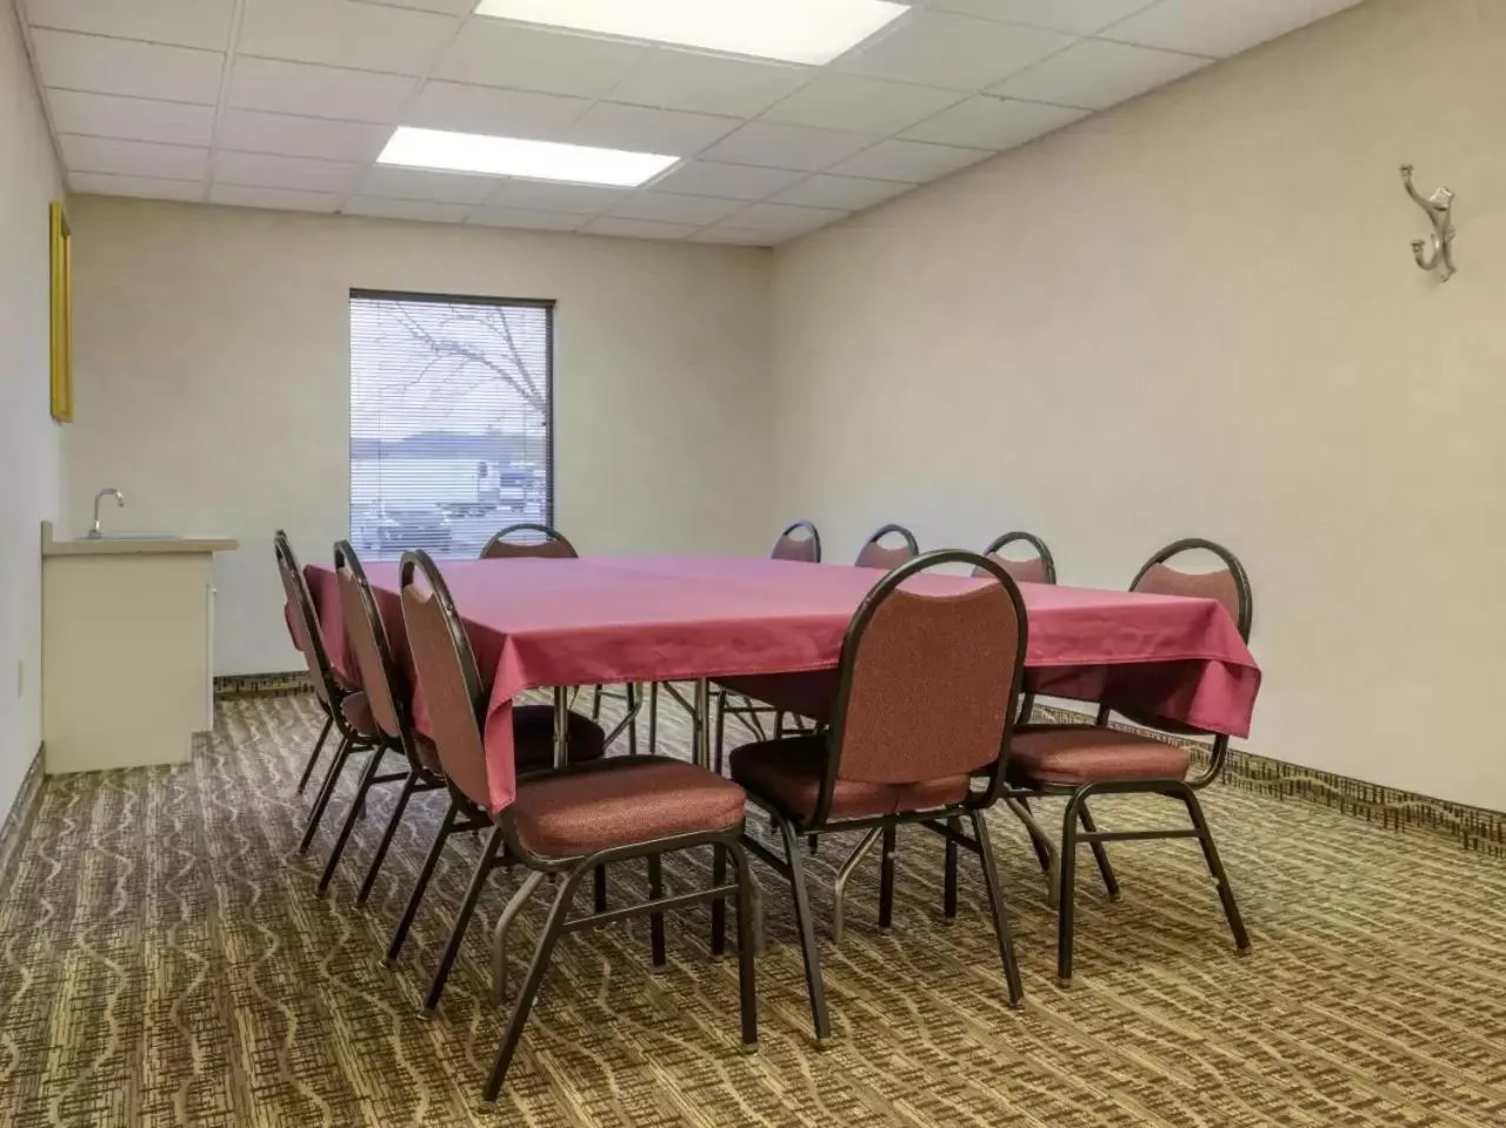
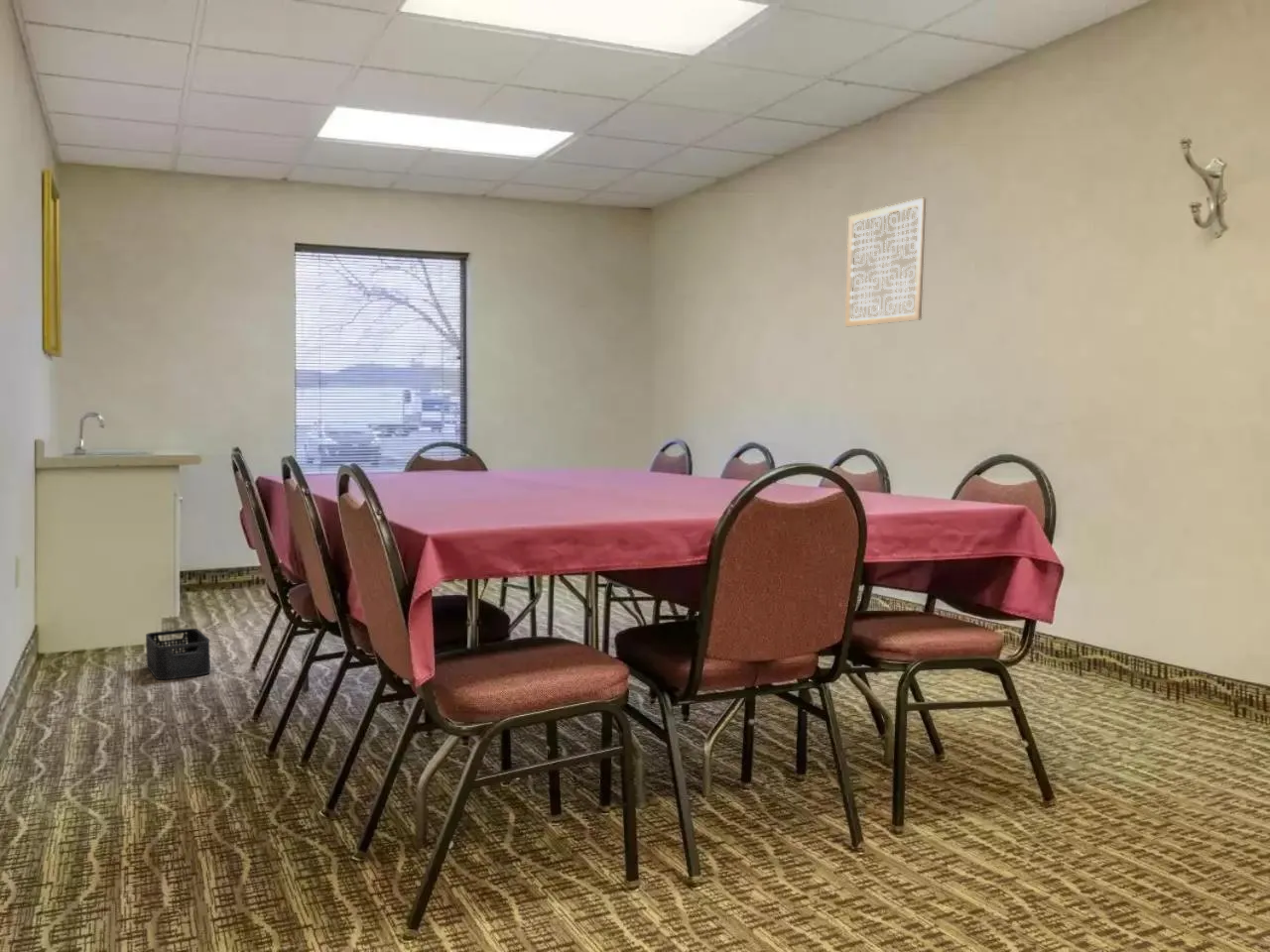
+ storage bin (178, 653)
+ wall art (883, 262)
